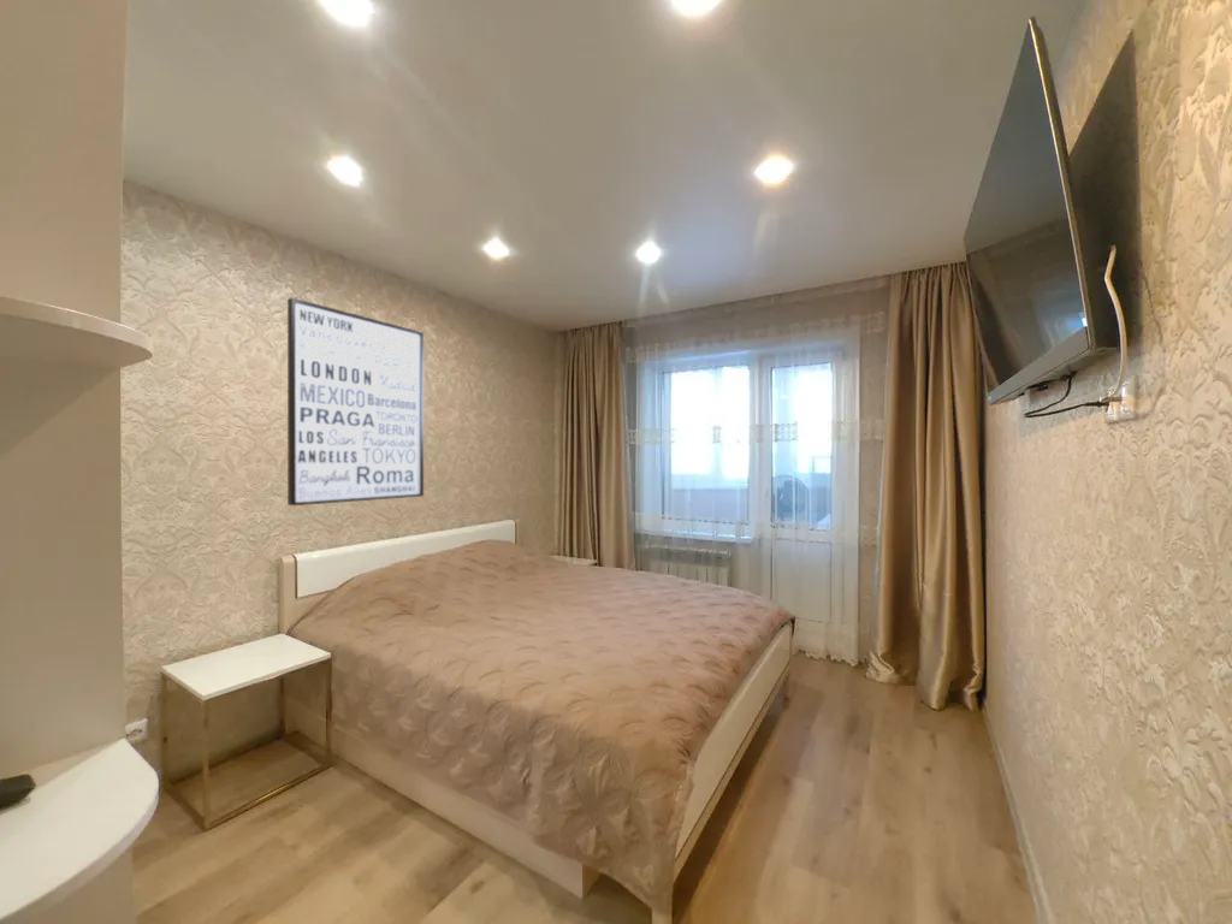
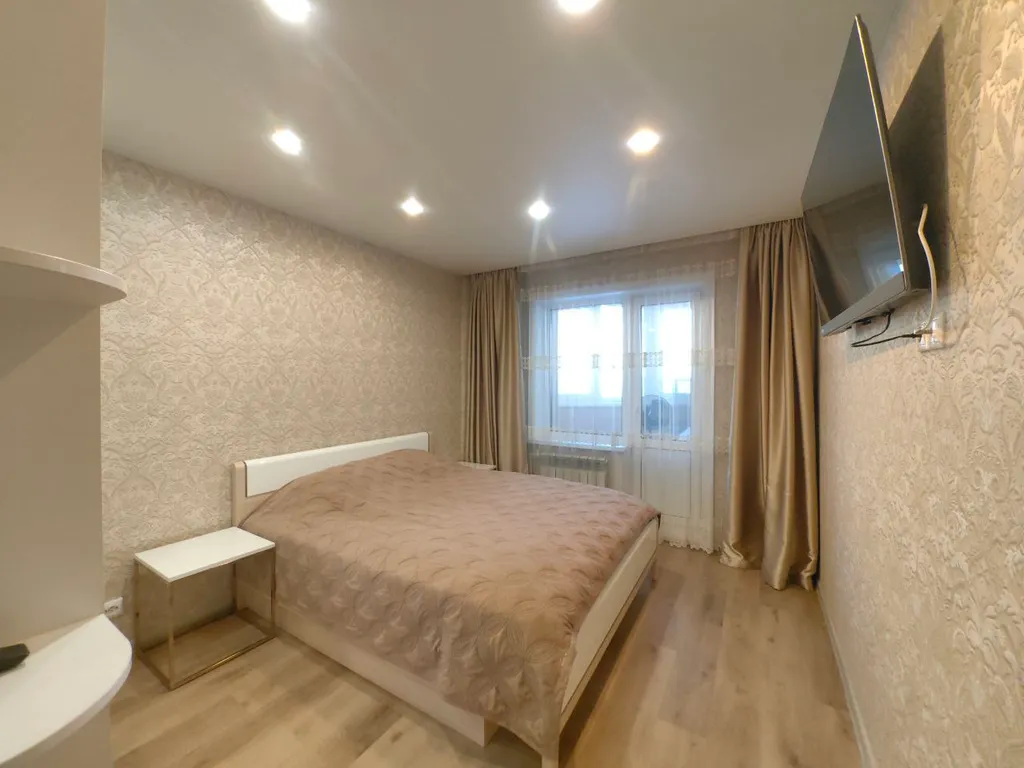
- wall art (363, 408)
